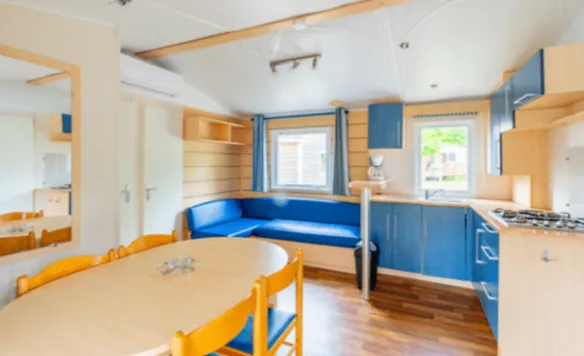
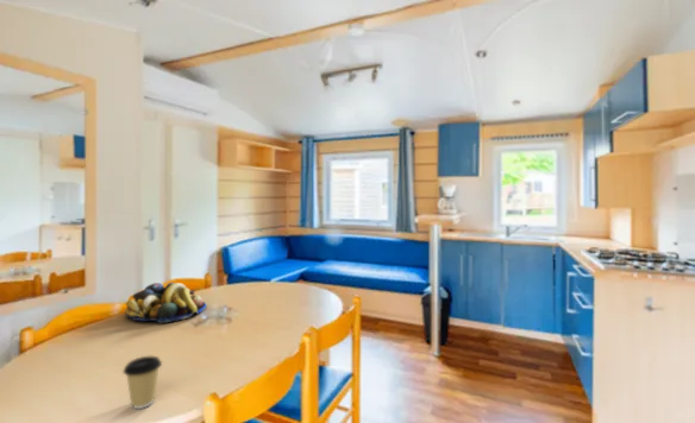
+ fruit bowl (168, 297)
+ coffee cup (143, 381)
